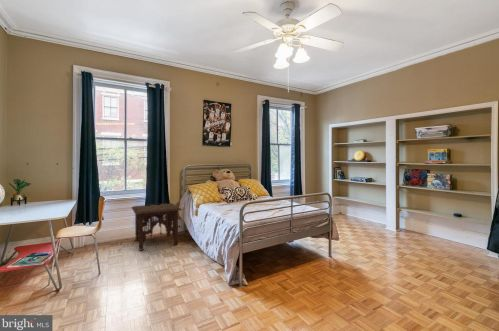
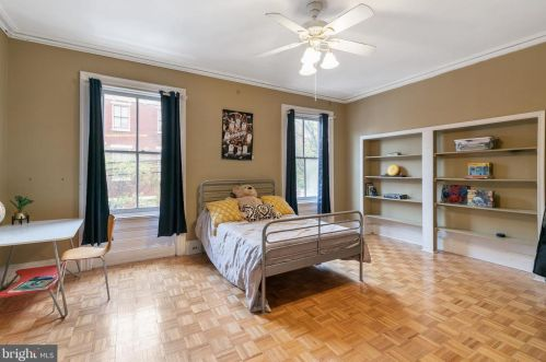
- side table (156, 224)
